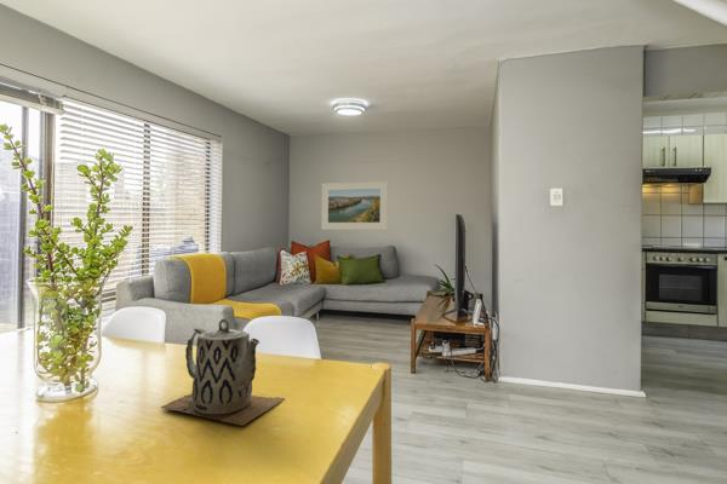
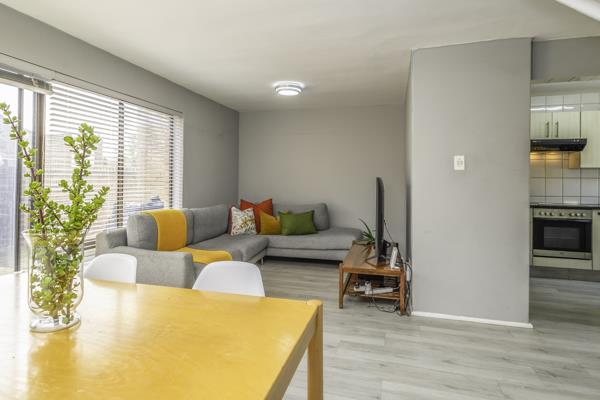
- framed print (354, 206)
- teapot (224, 361)
